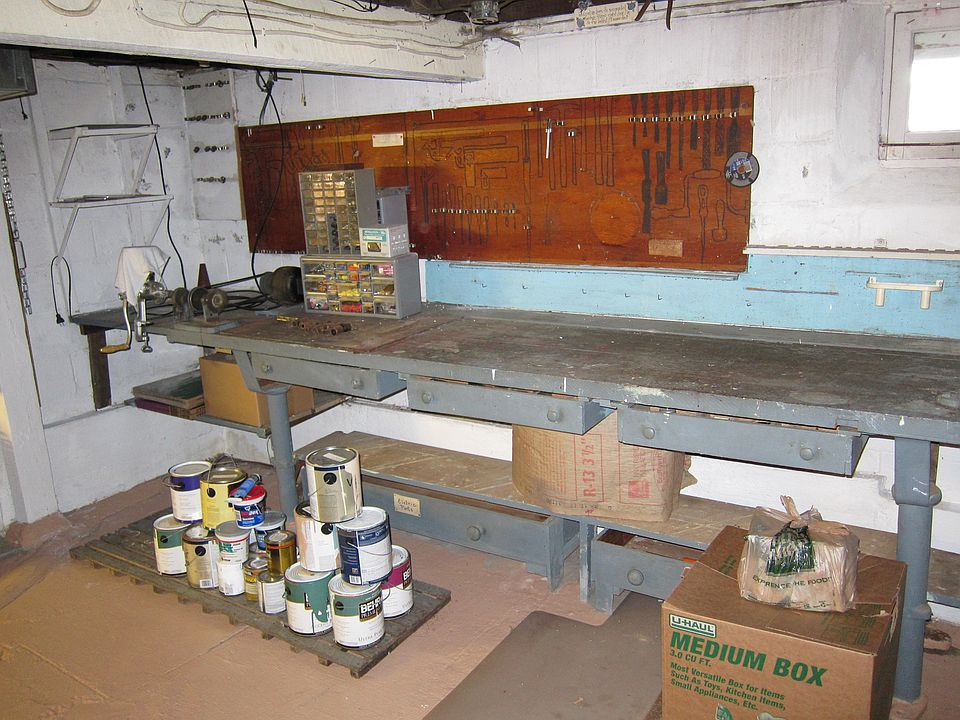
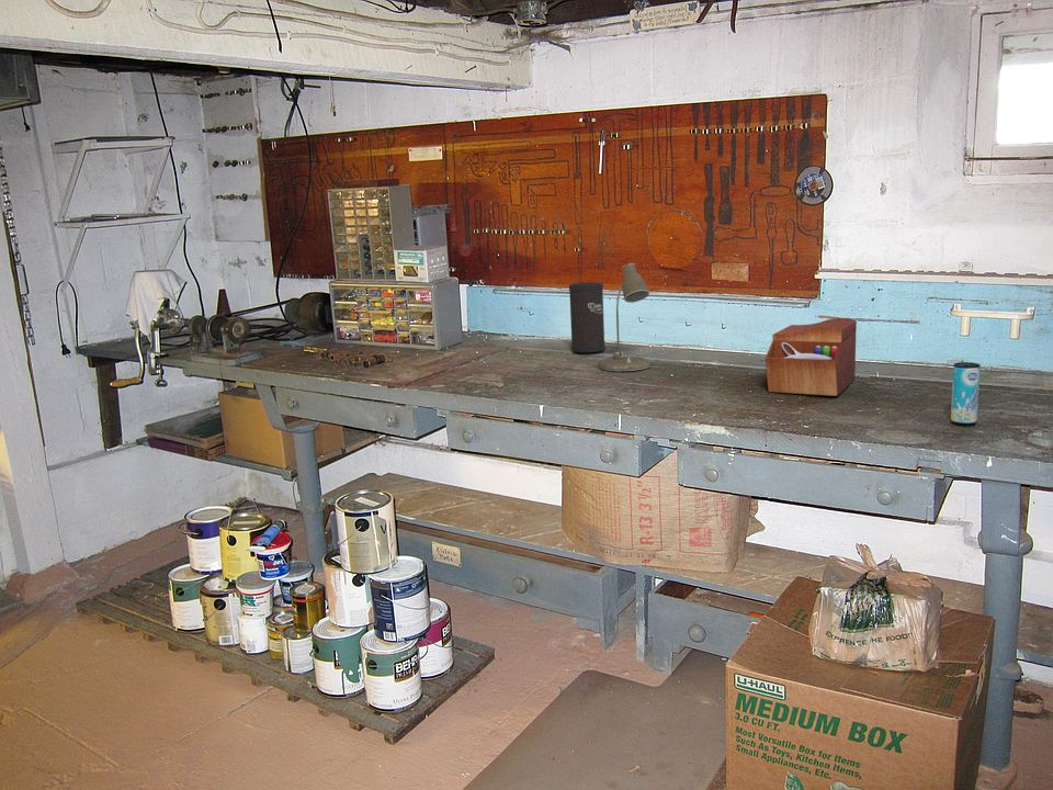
+ speaker (587, 317)
+ desk lamp (618, 315)
+ beverage can (964, 393)
+ sewing box (809, 356)
